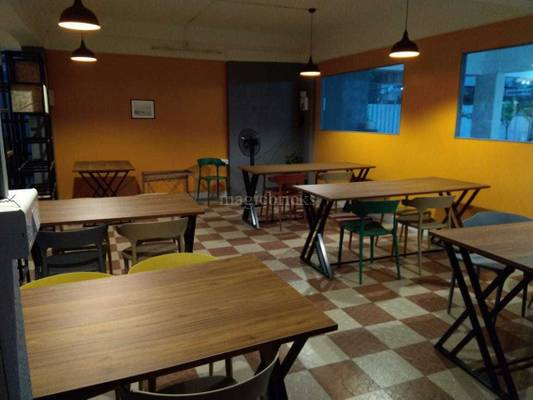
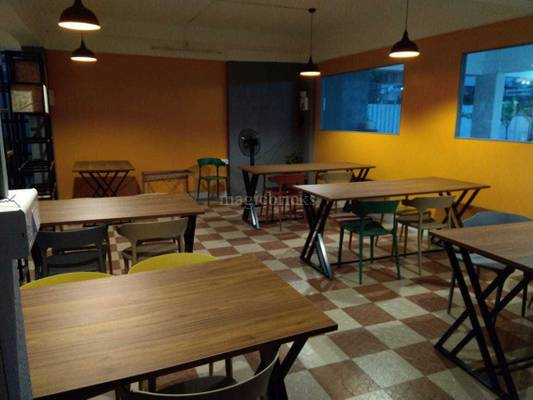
- wall art (142, 109)
